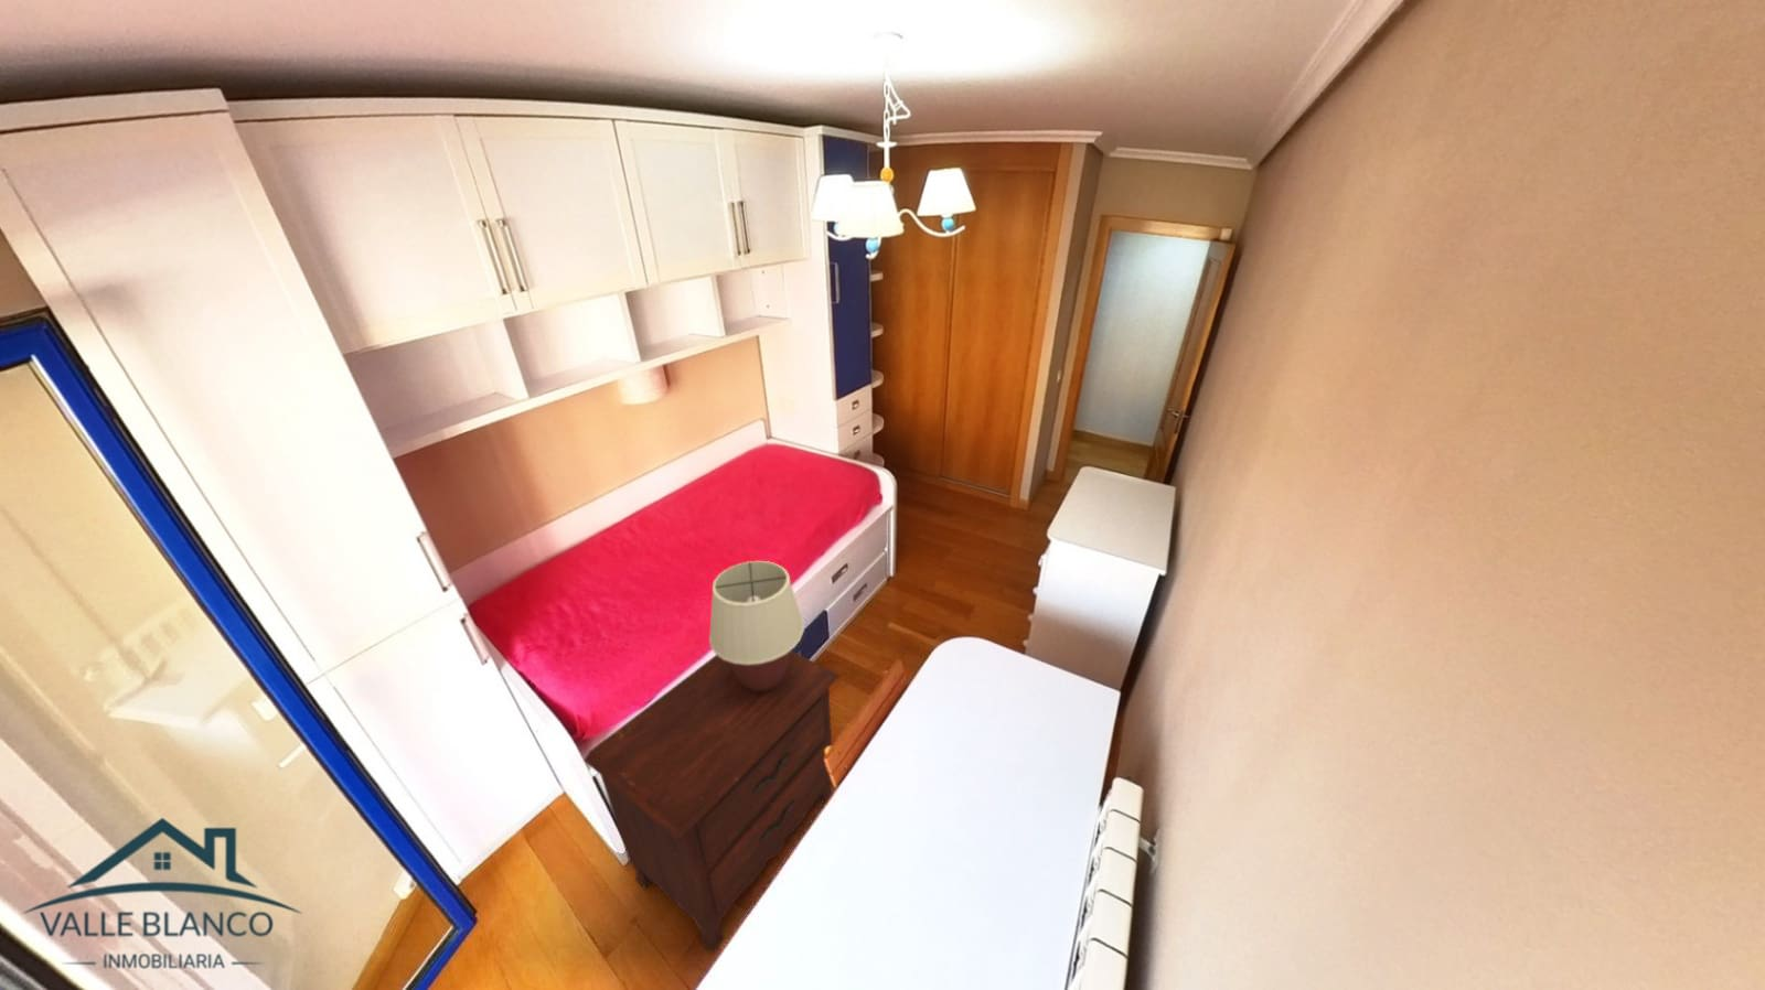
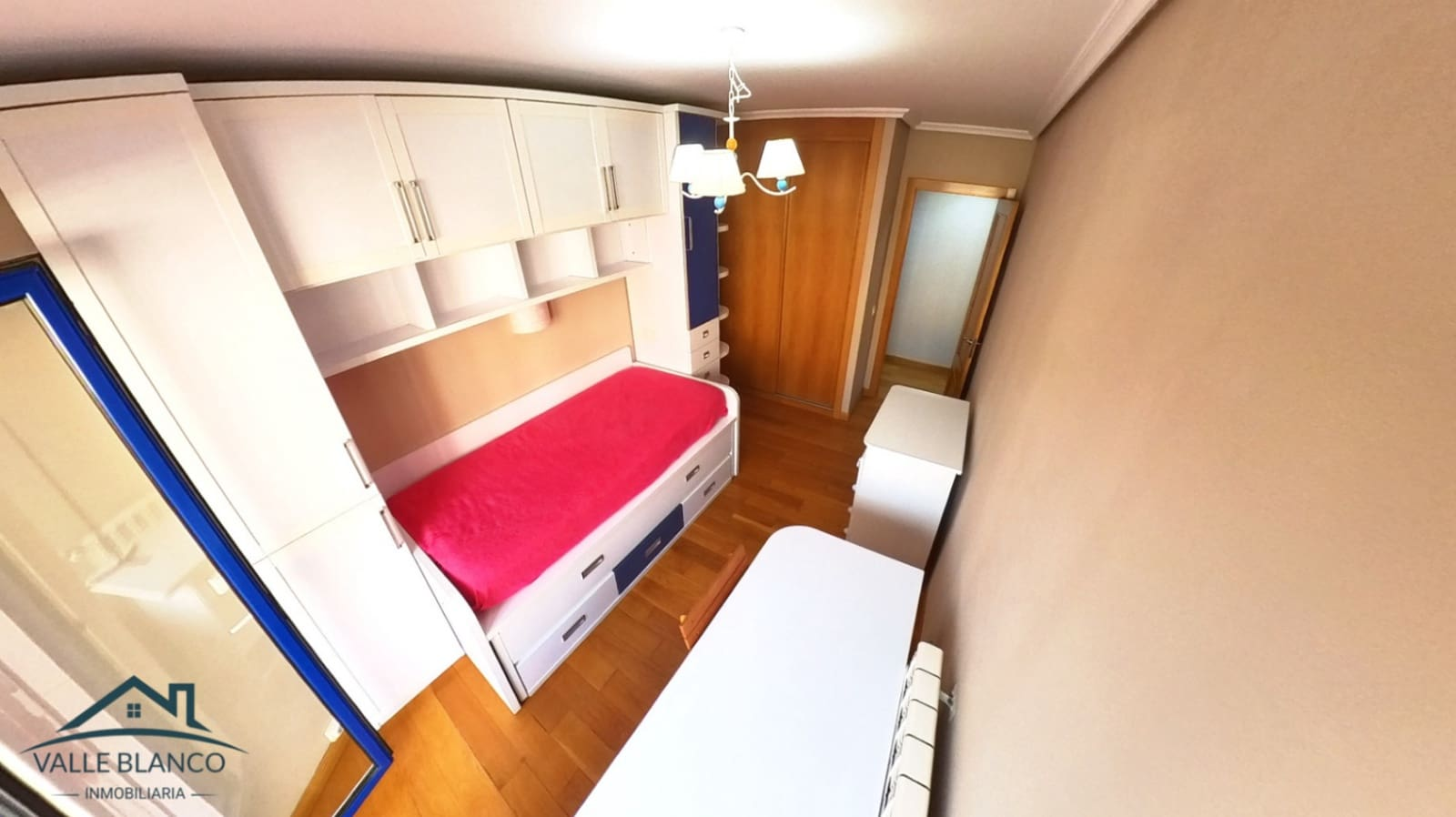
- nightstand (733, 778)
- table lamp (756, 634)
